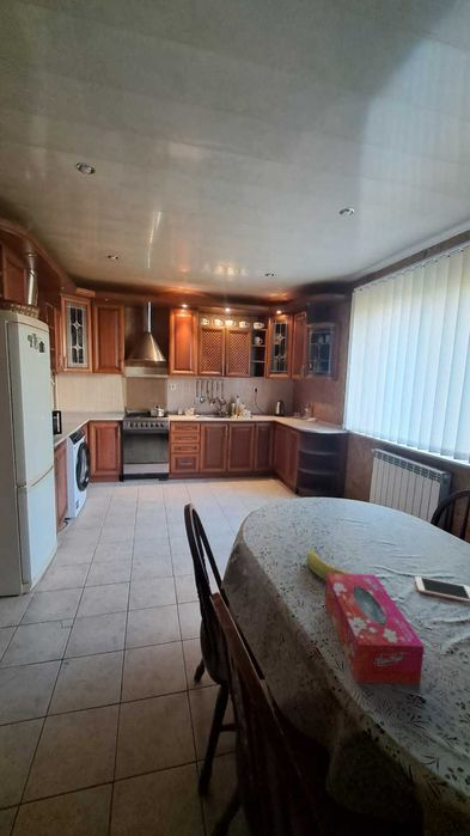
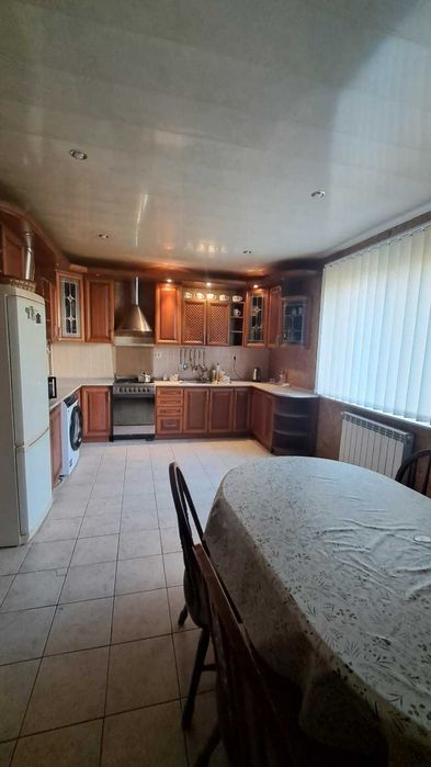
- banana (337, 569)
- tissue box (366, 621)
- cell phone (445, 590)
